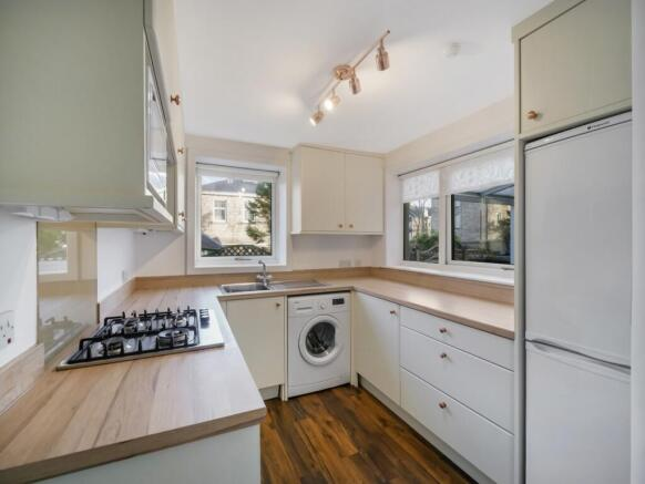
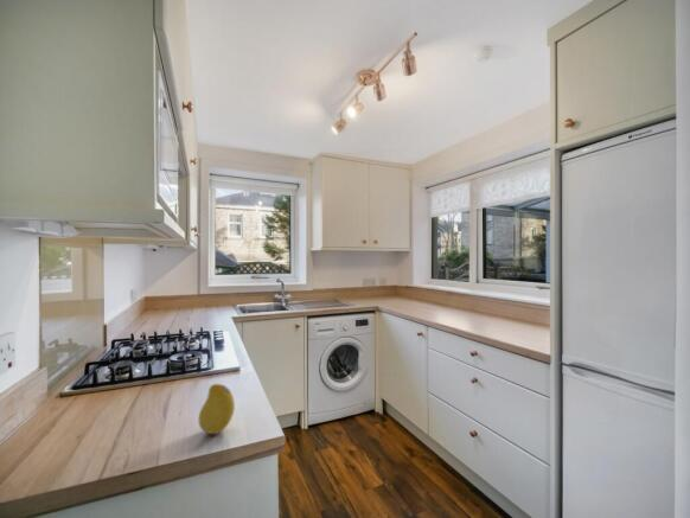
+ fruit (216, 407)
